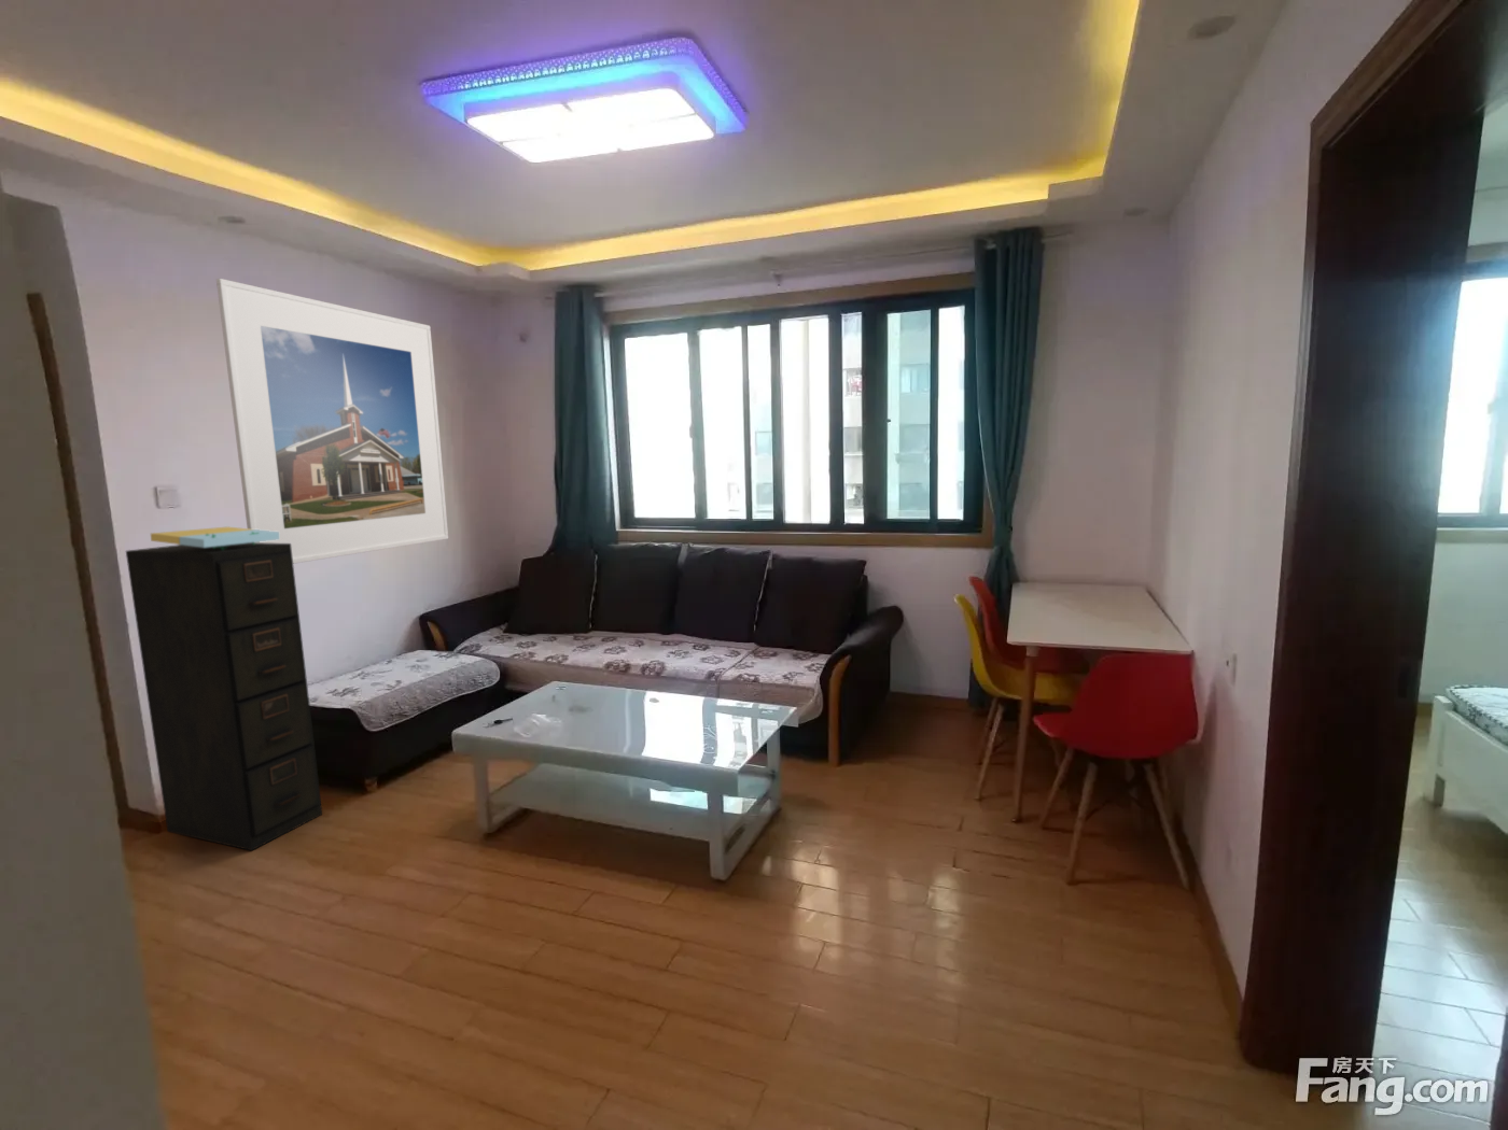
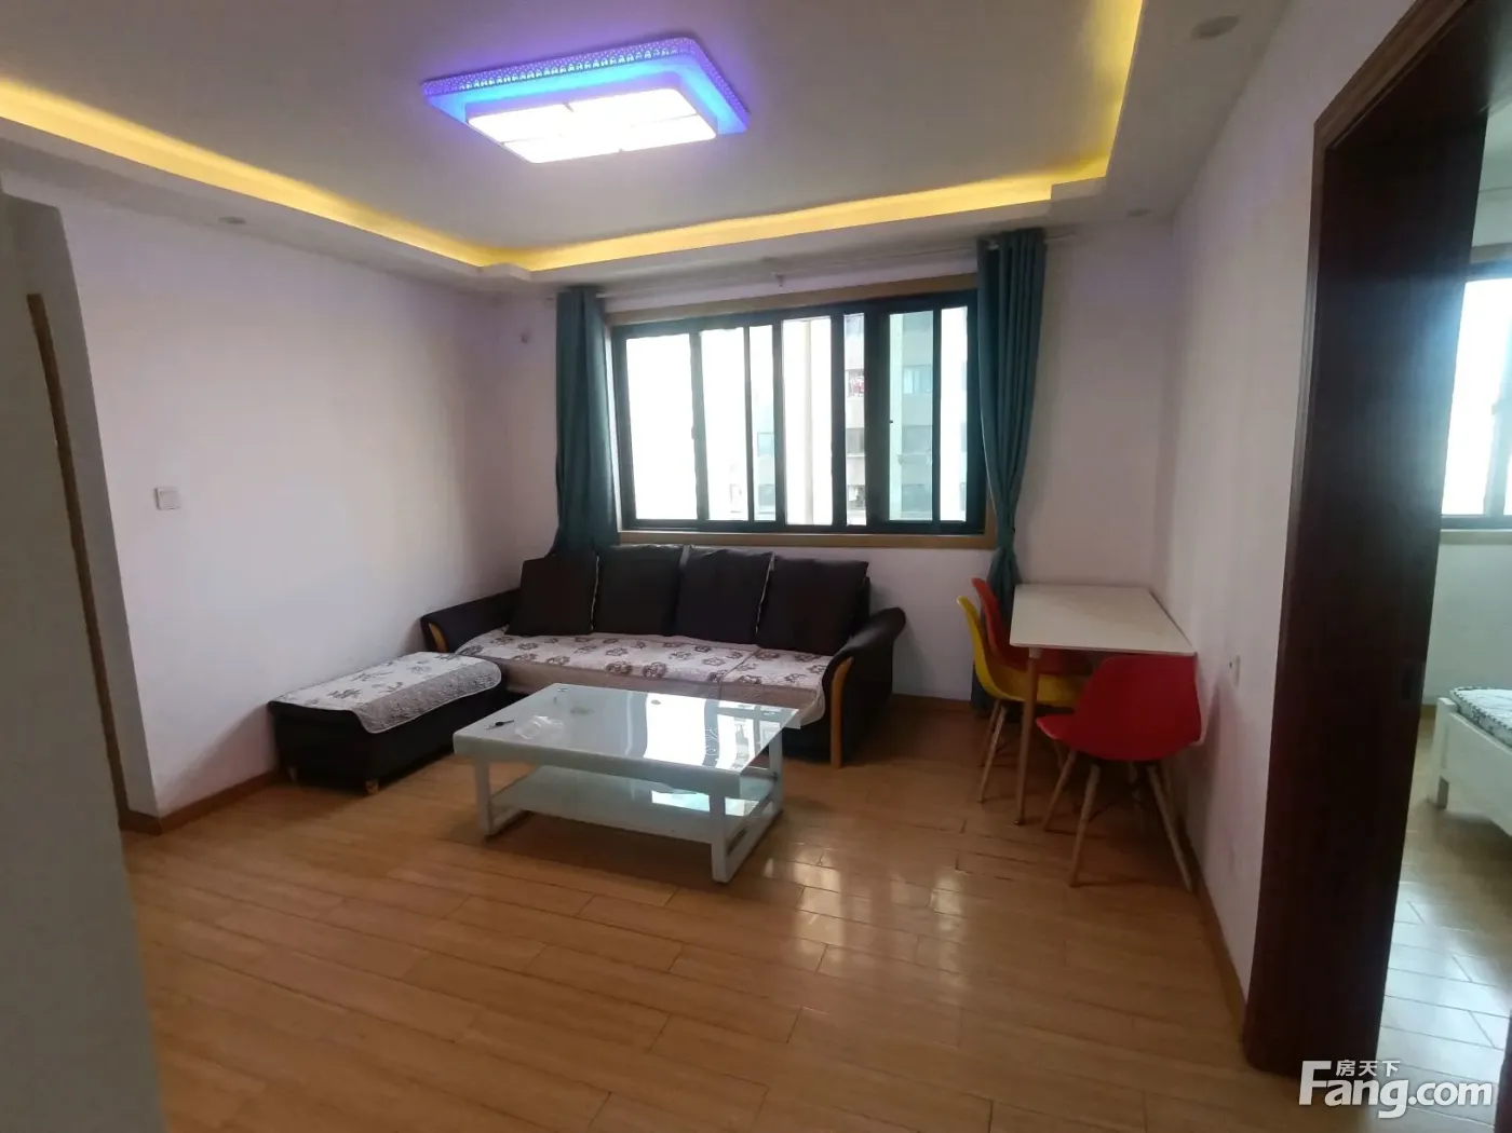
- filing cabinet (232, 688)
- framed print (353, 432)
- architectural model (215, 538)
